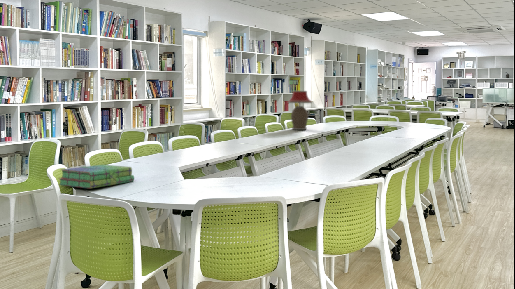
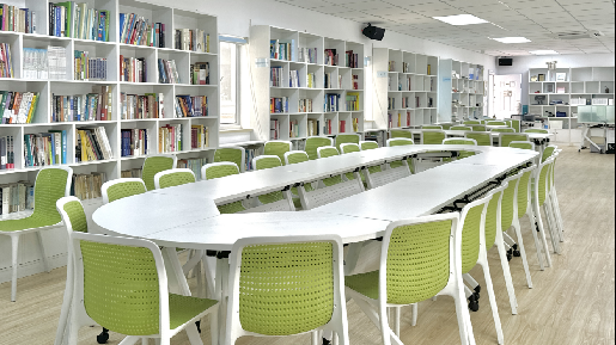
- stack of books (97, 175)
- table lamp (299, 110)
